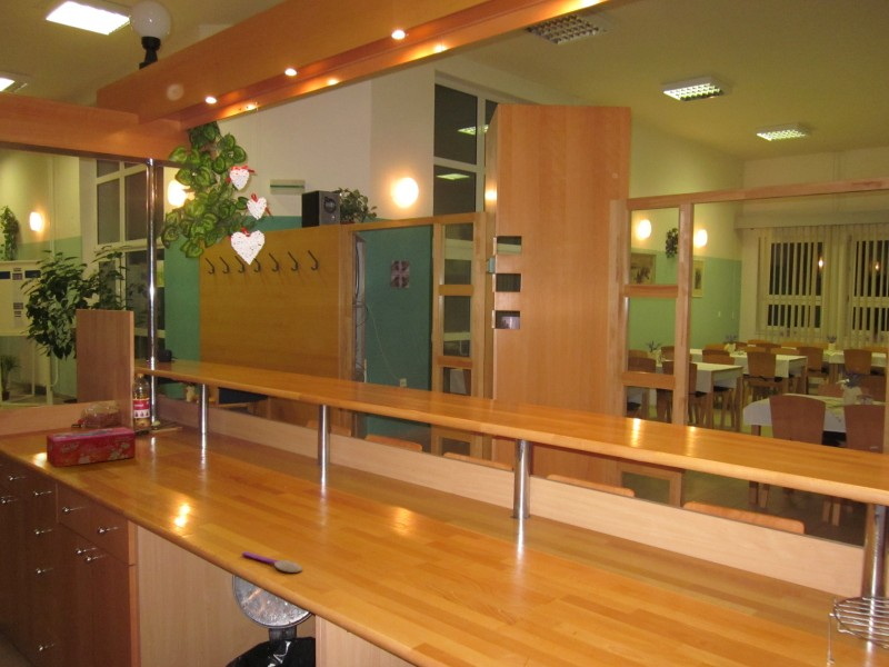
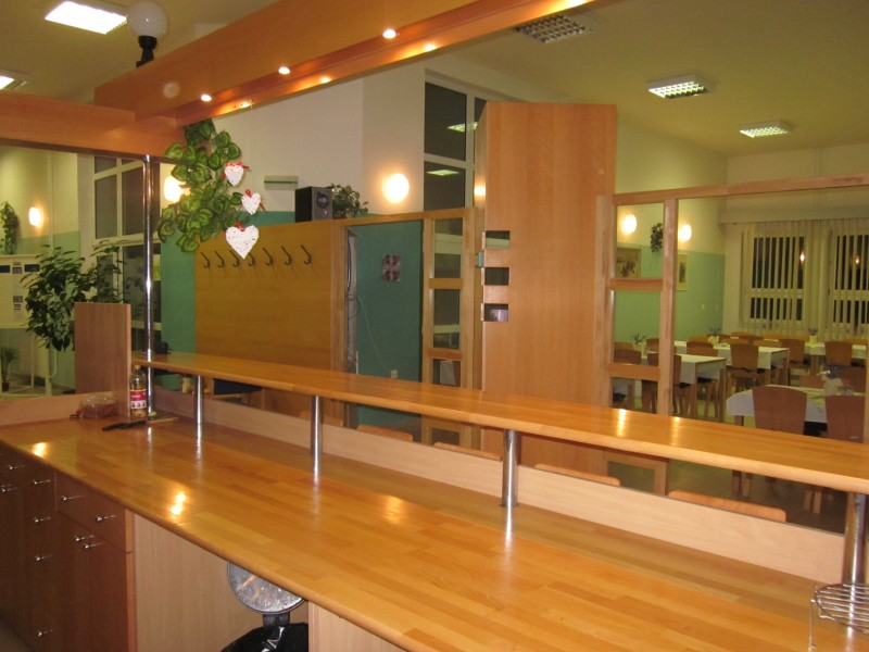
- spoon (270, 560)
- tissue box (91, 446)
